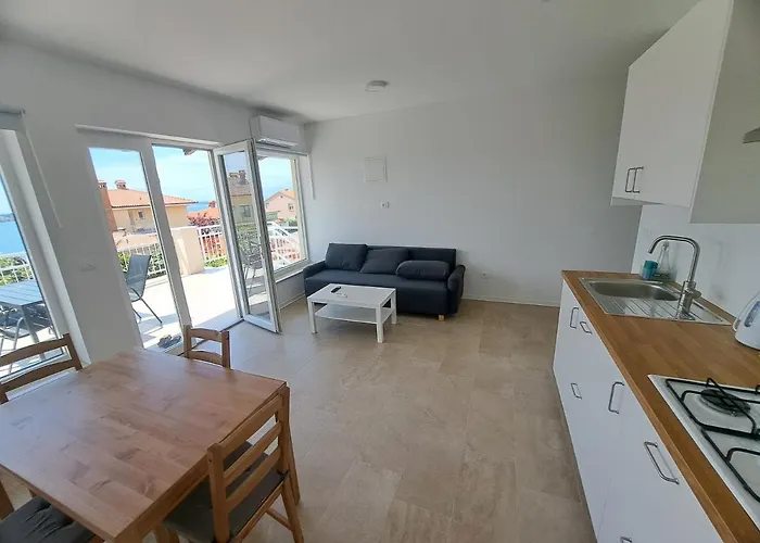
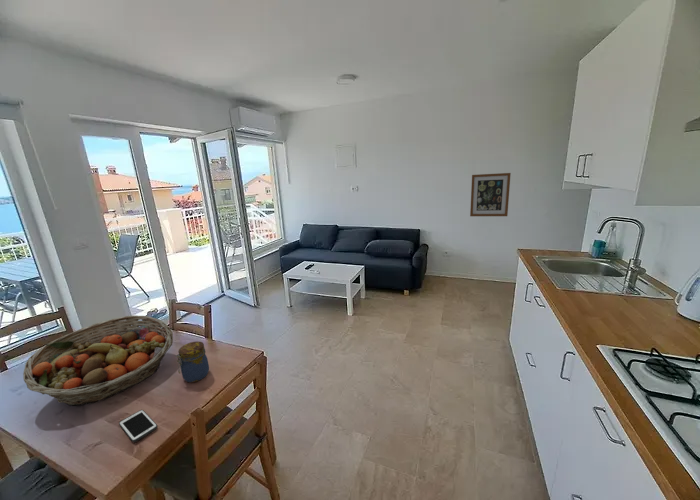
+ jar (192, 361)
+ fruit basket (108, 356)
+ wall art (489, 195)
+ cell phone (138, 425)
